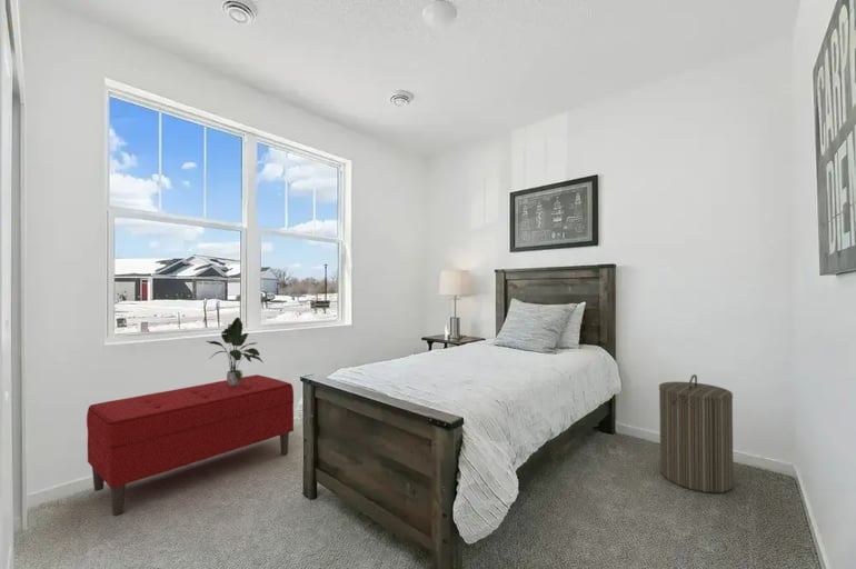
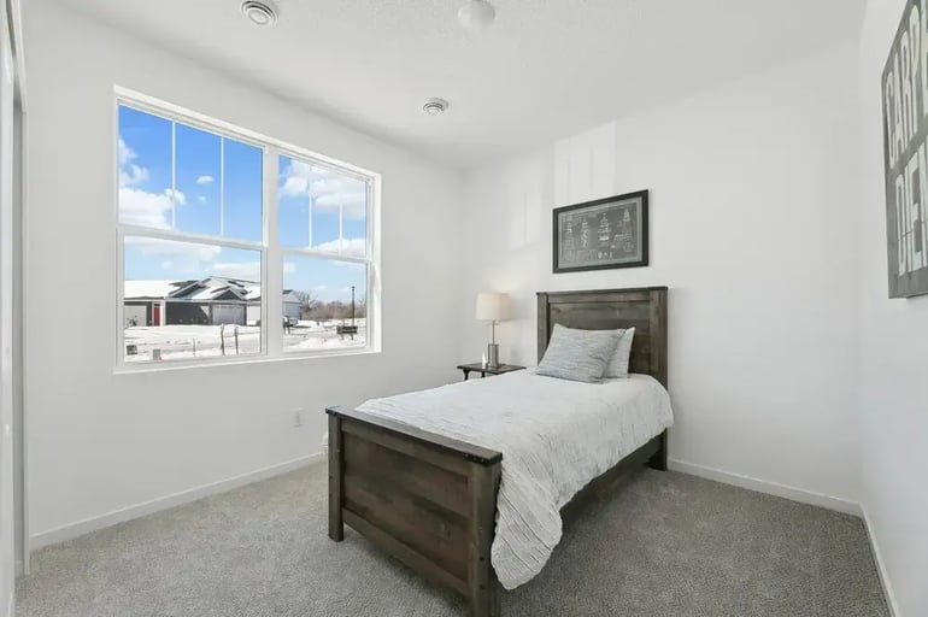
- potted plant (233, 351)
- laundry hamper (694, 426)
- bench (200, 431)
